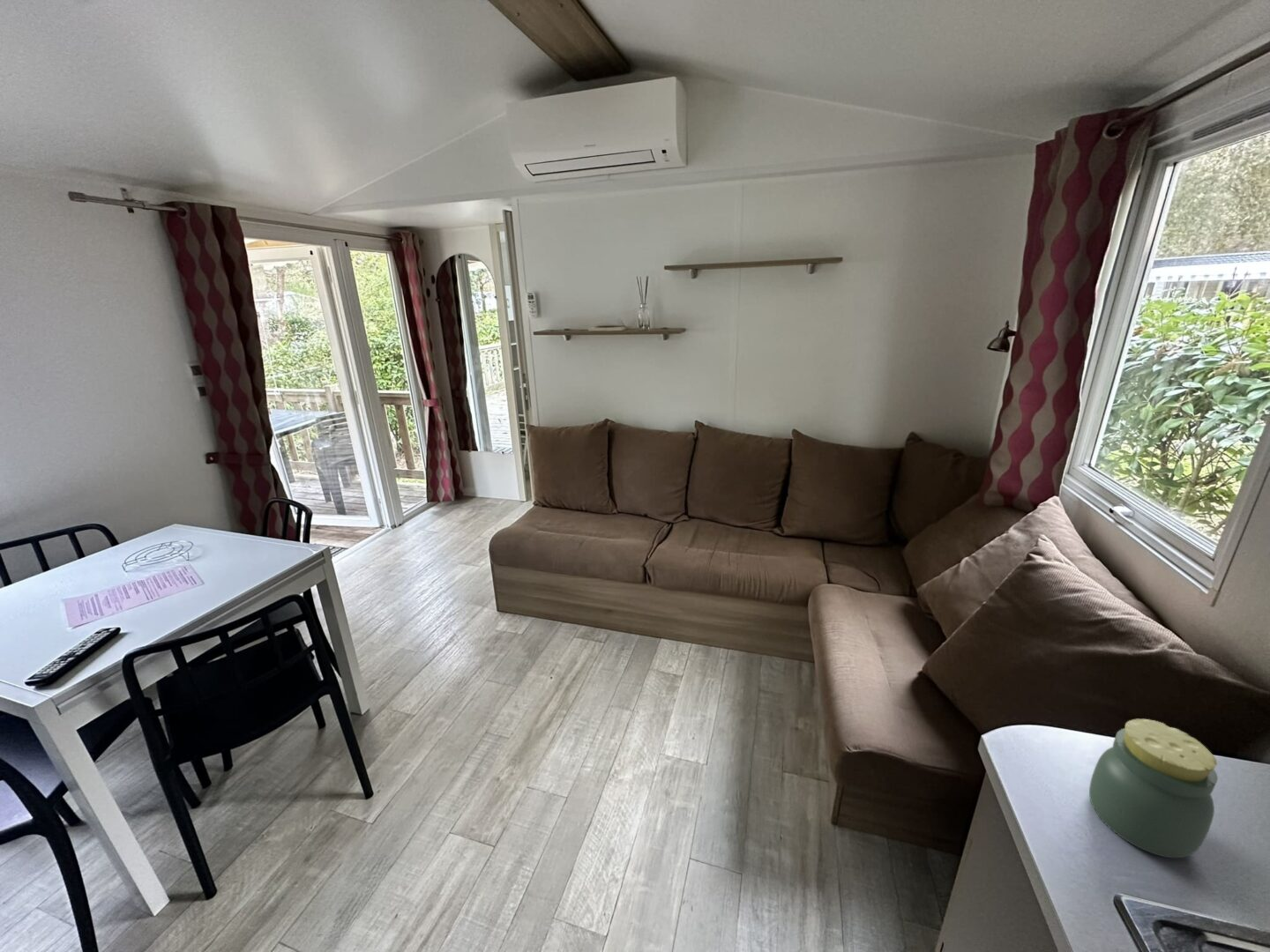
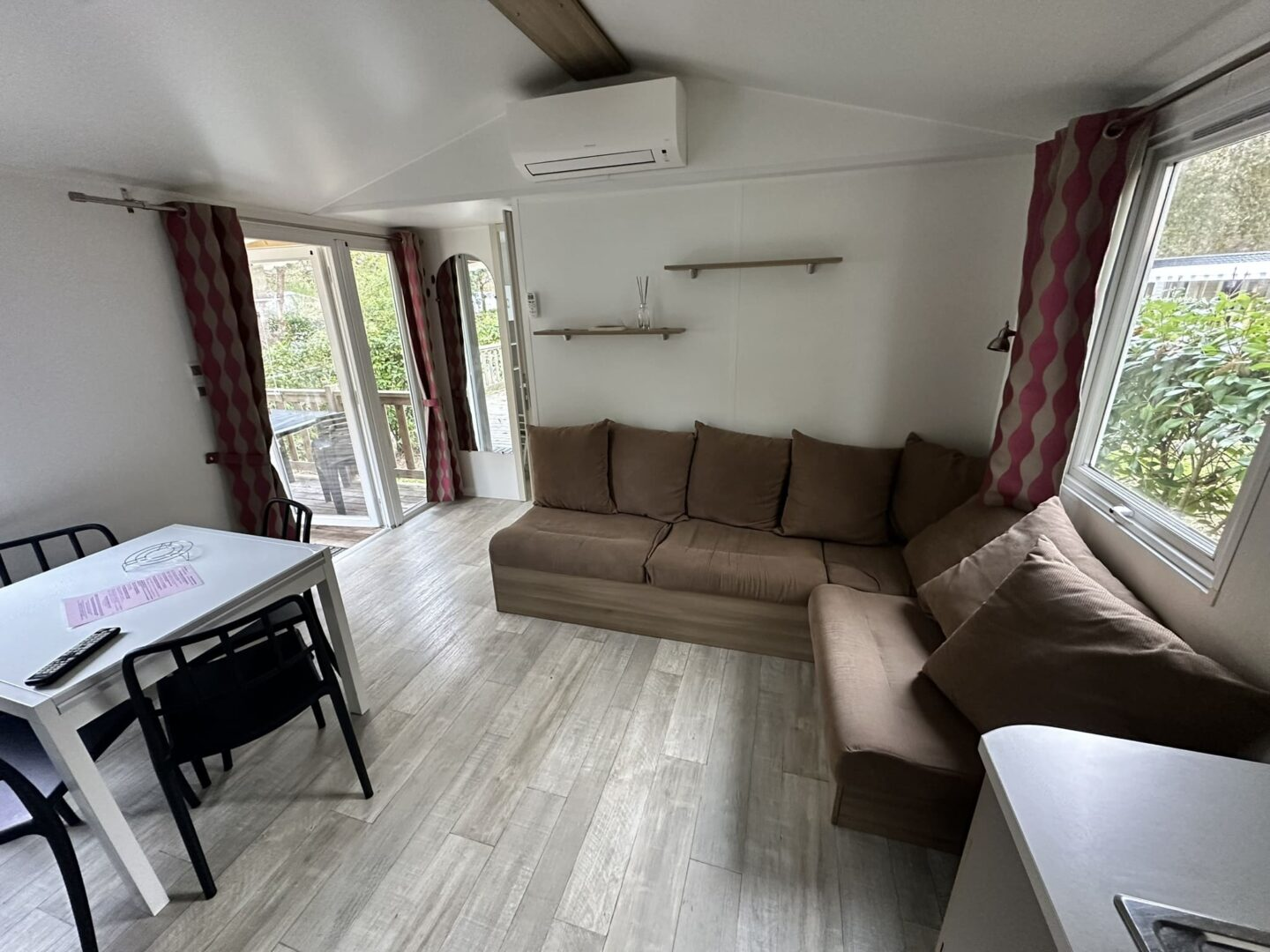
- jar (1153, 783)
